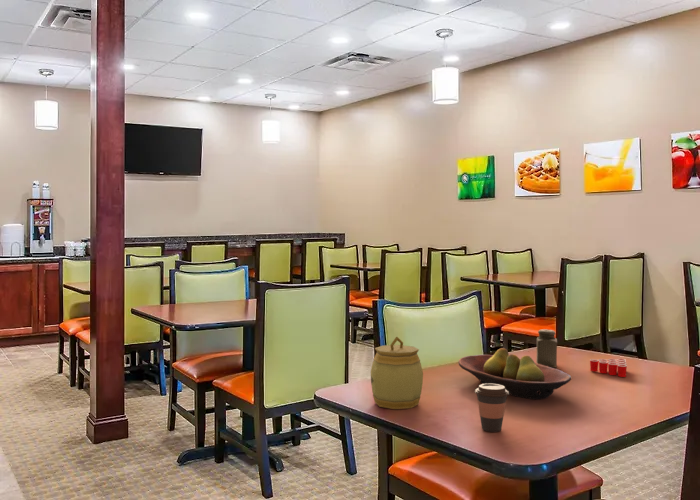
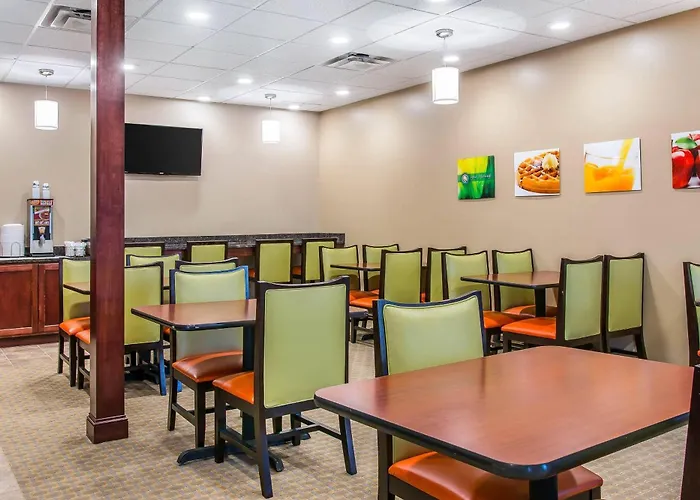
- cup (614, 367)
- jar (396, 370)
- fruit bowl (511, 369)
- salt shaker (546, 347)
- coffee cup (491, 407)
